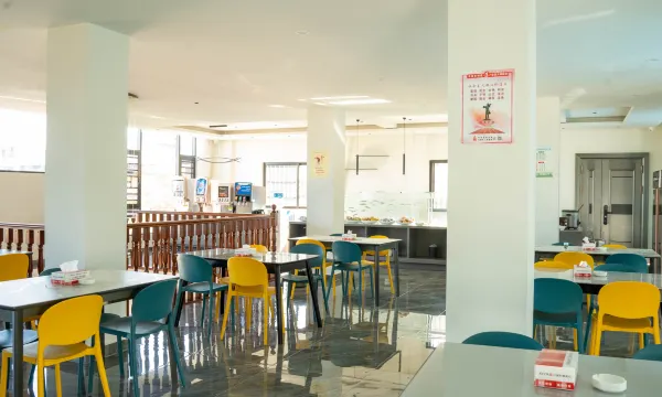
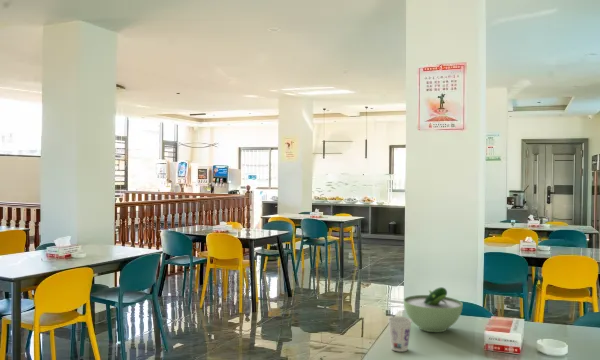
+ soup bowl (432, 306)
+ cup (399, 334)
